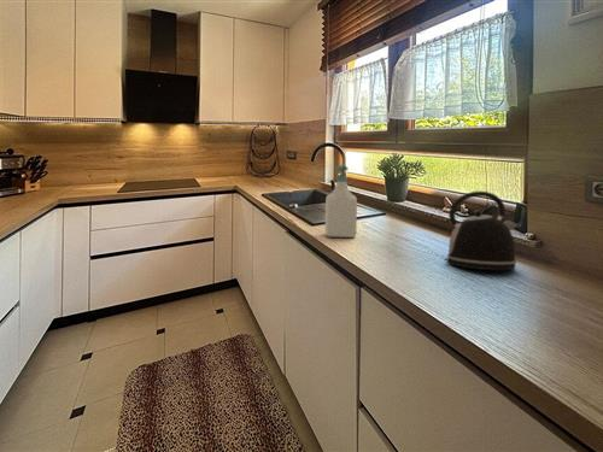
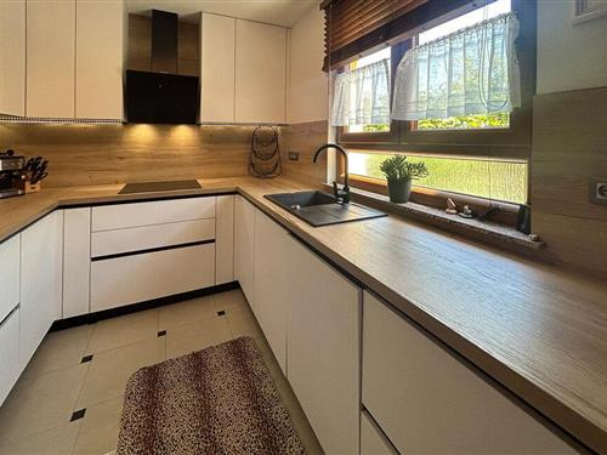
- kettle (480, 228)
- soap bottle (341, 200)
